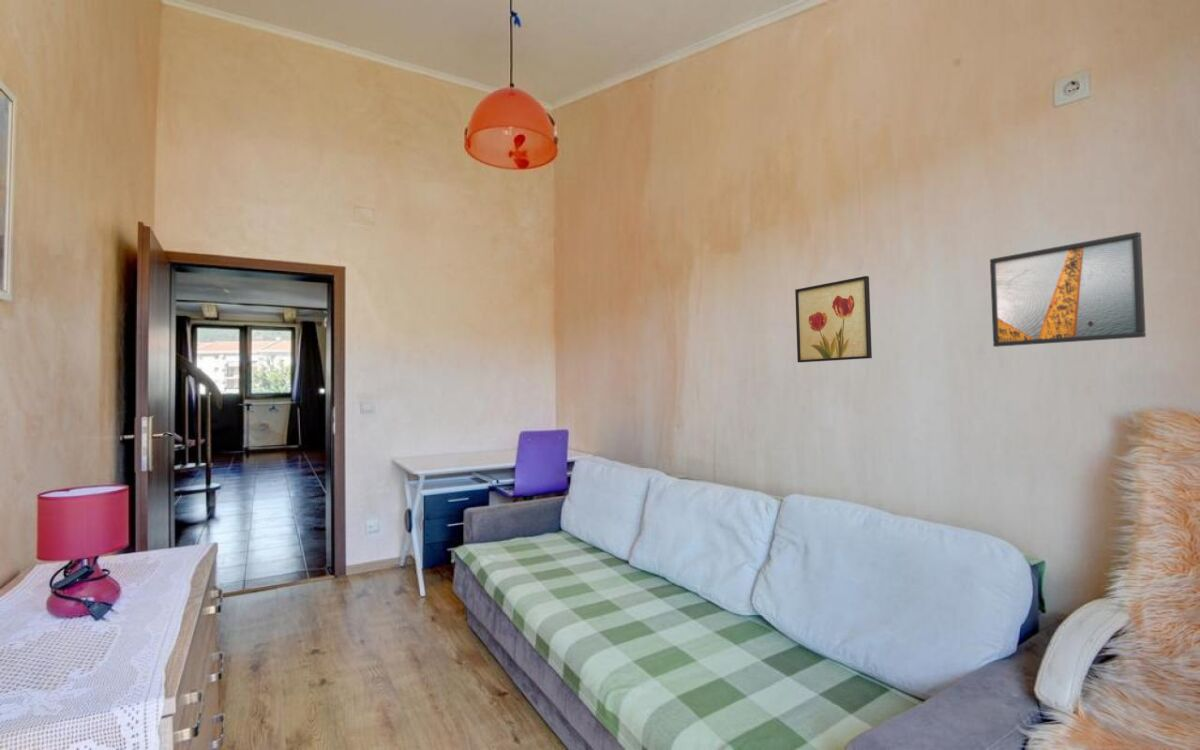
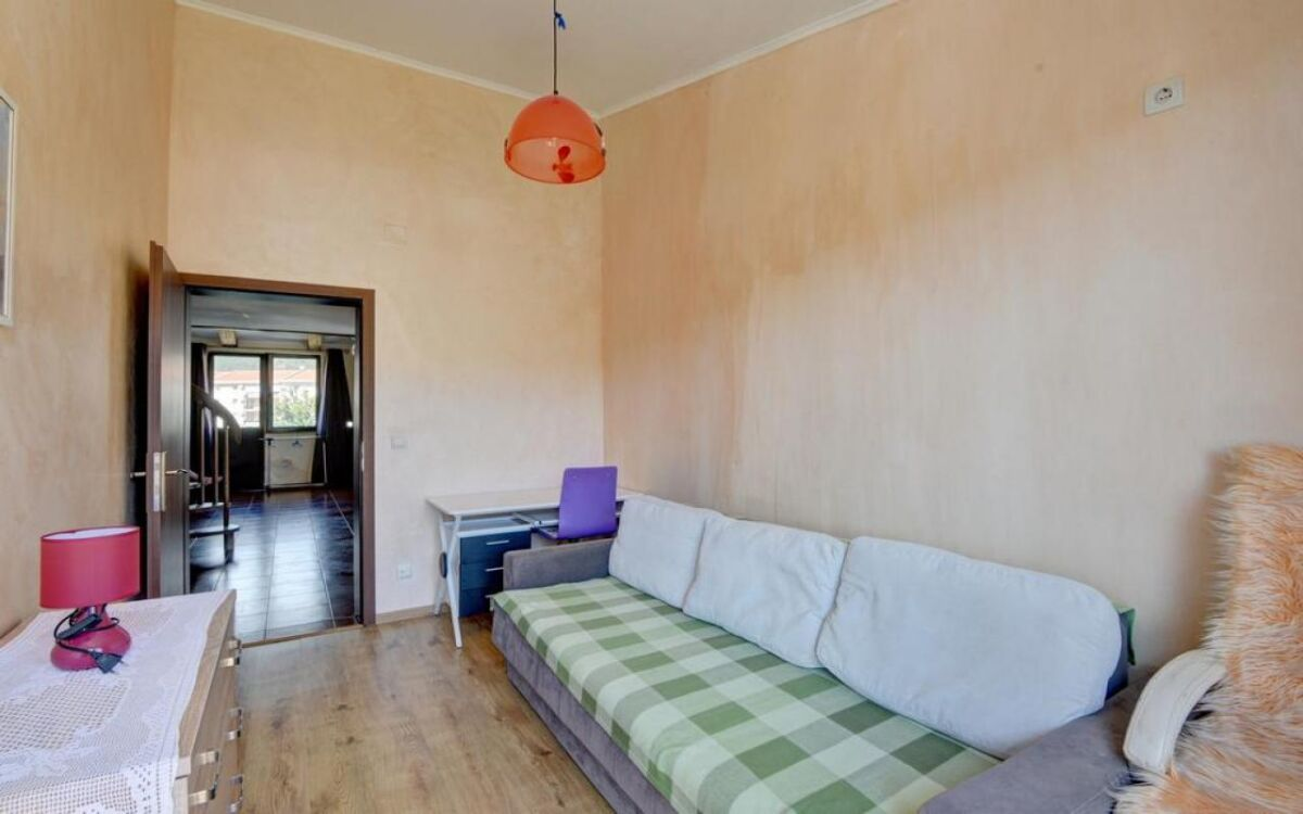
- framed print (1060, 294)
- wall art (832, 321)
